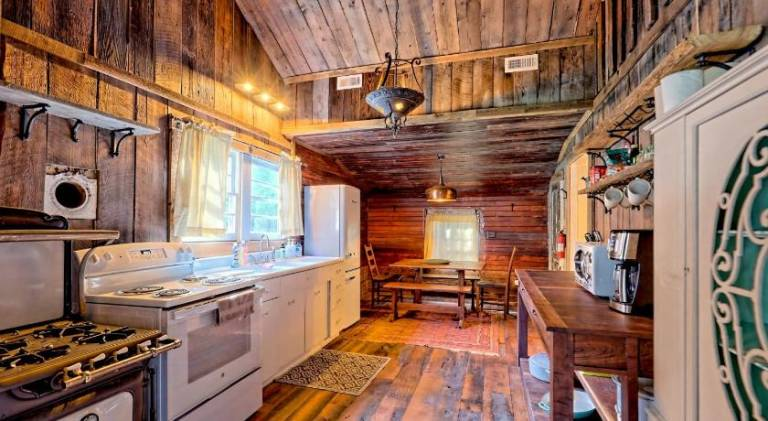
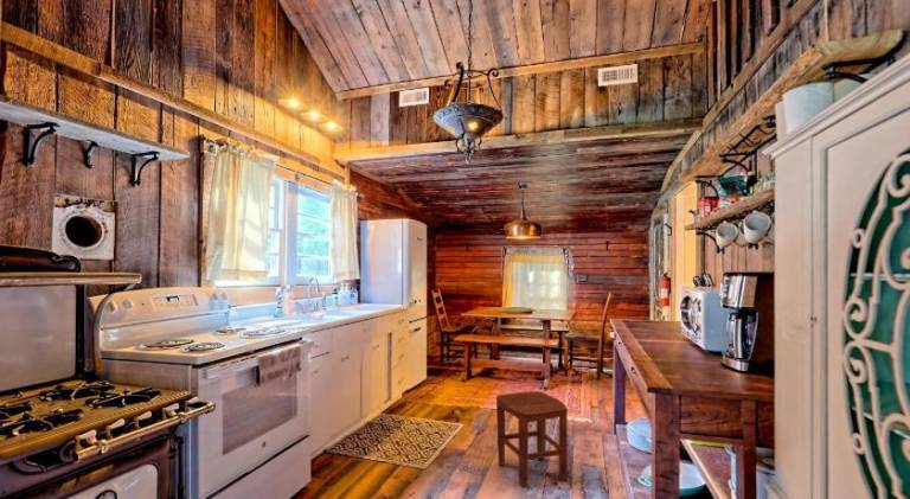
+ stool (531, 435)
